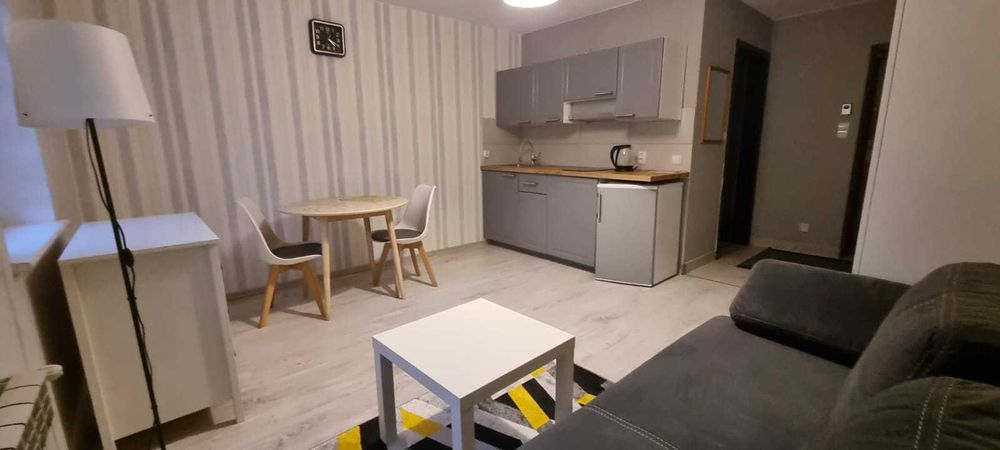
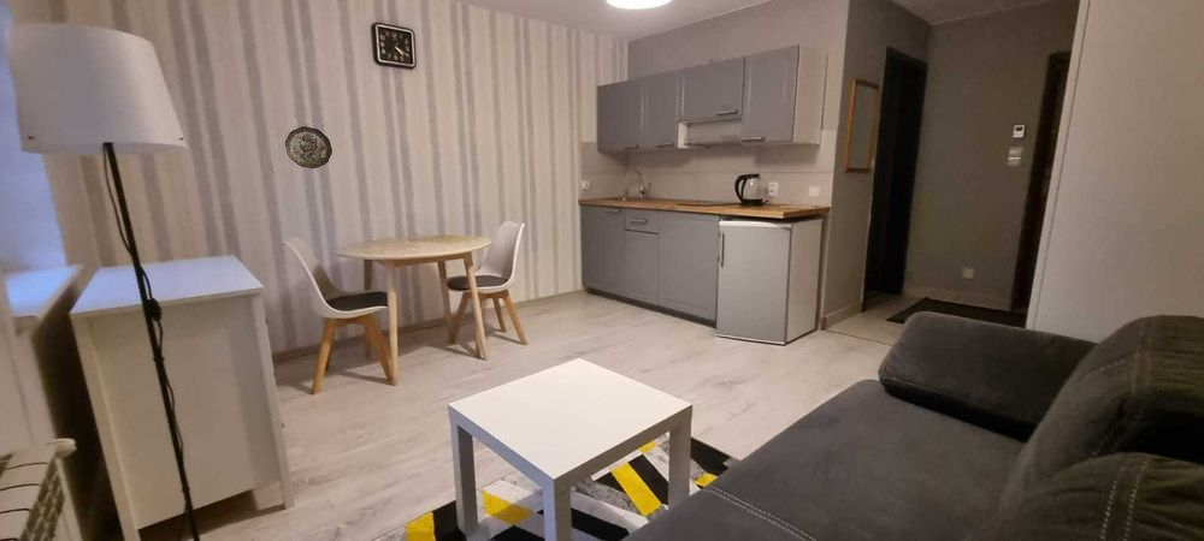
+ decorative plate (308, 147)
